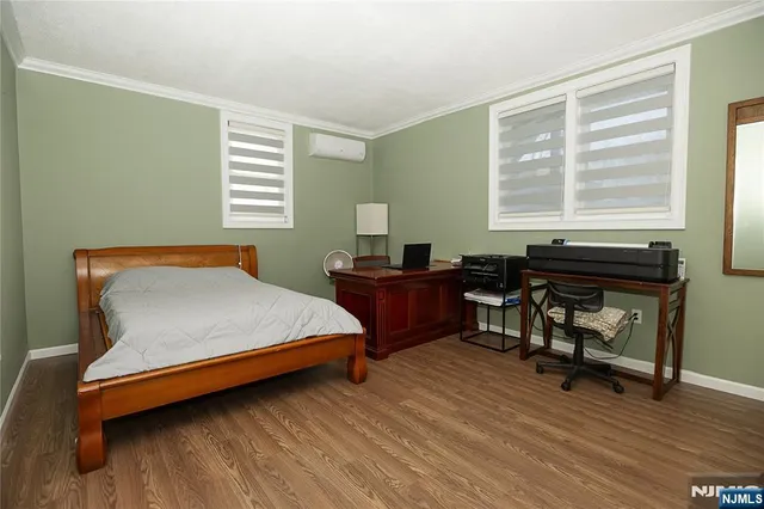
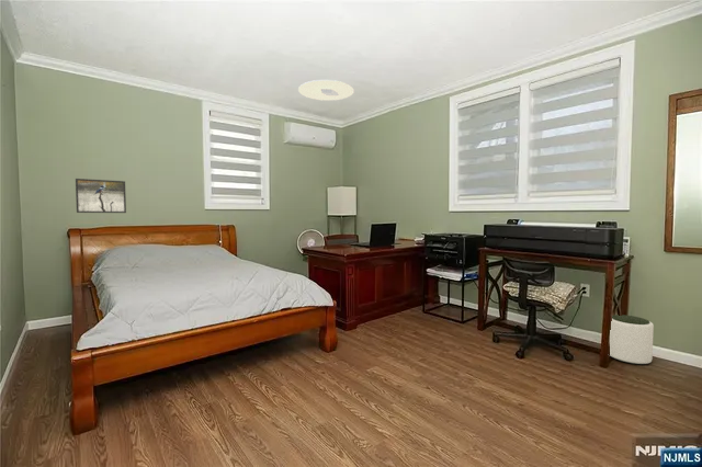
+ plant pot (629, 338)
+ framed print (101, 196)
+ ceiling light (326, 88)
